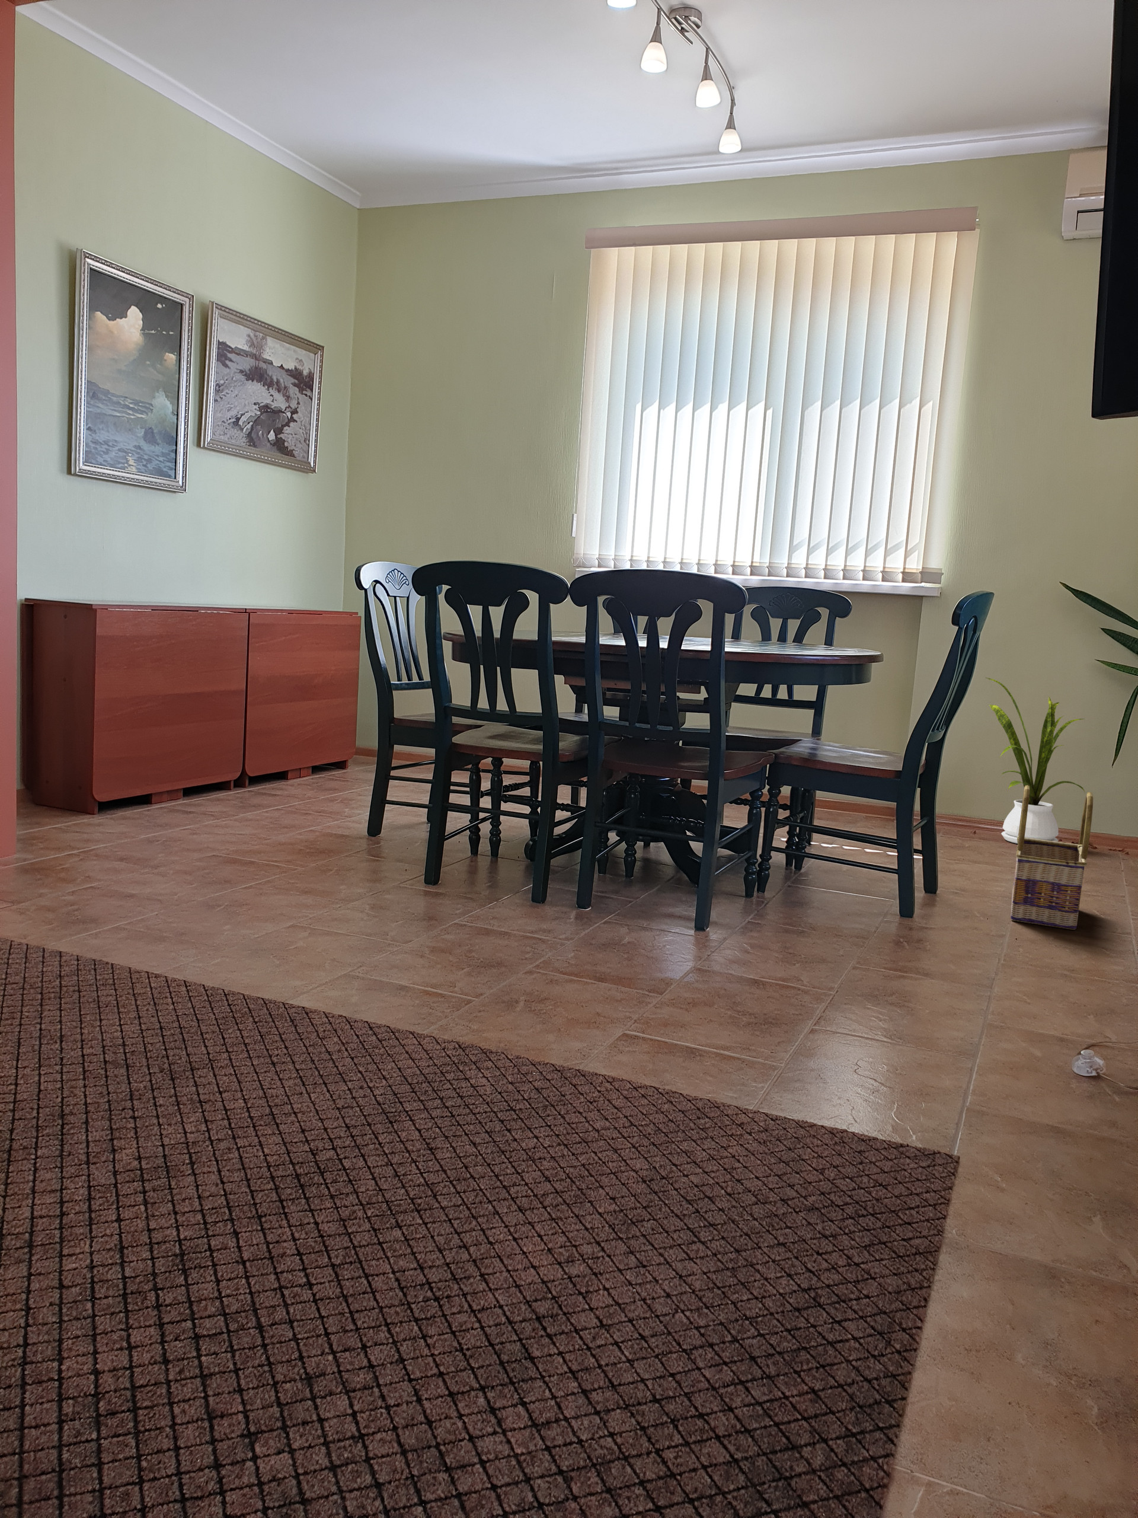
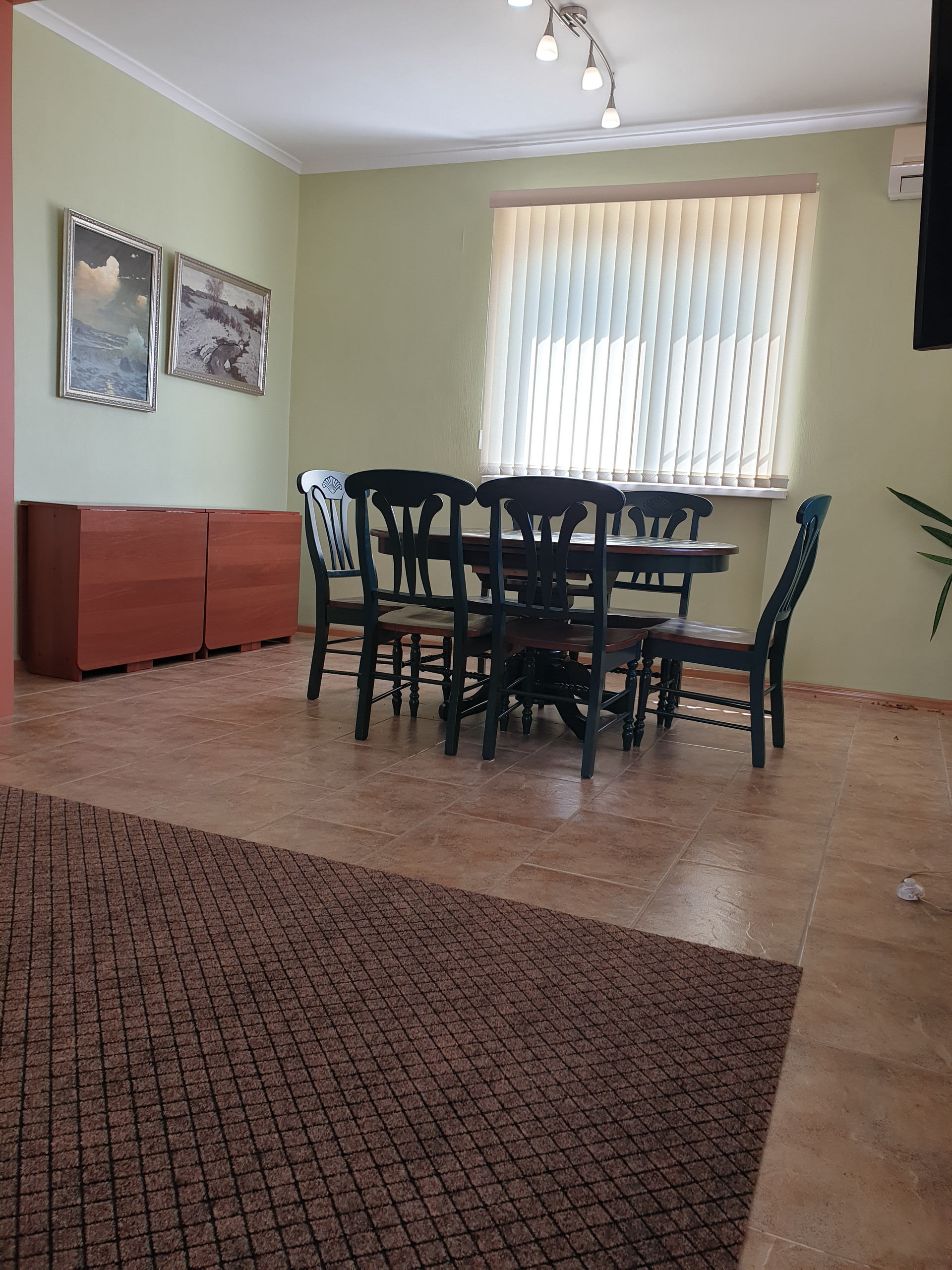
- house plant (1030, 761)
- basket (1051, 851)
